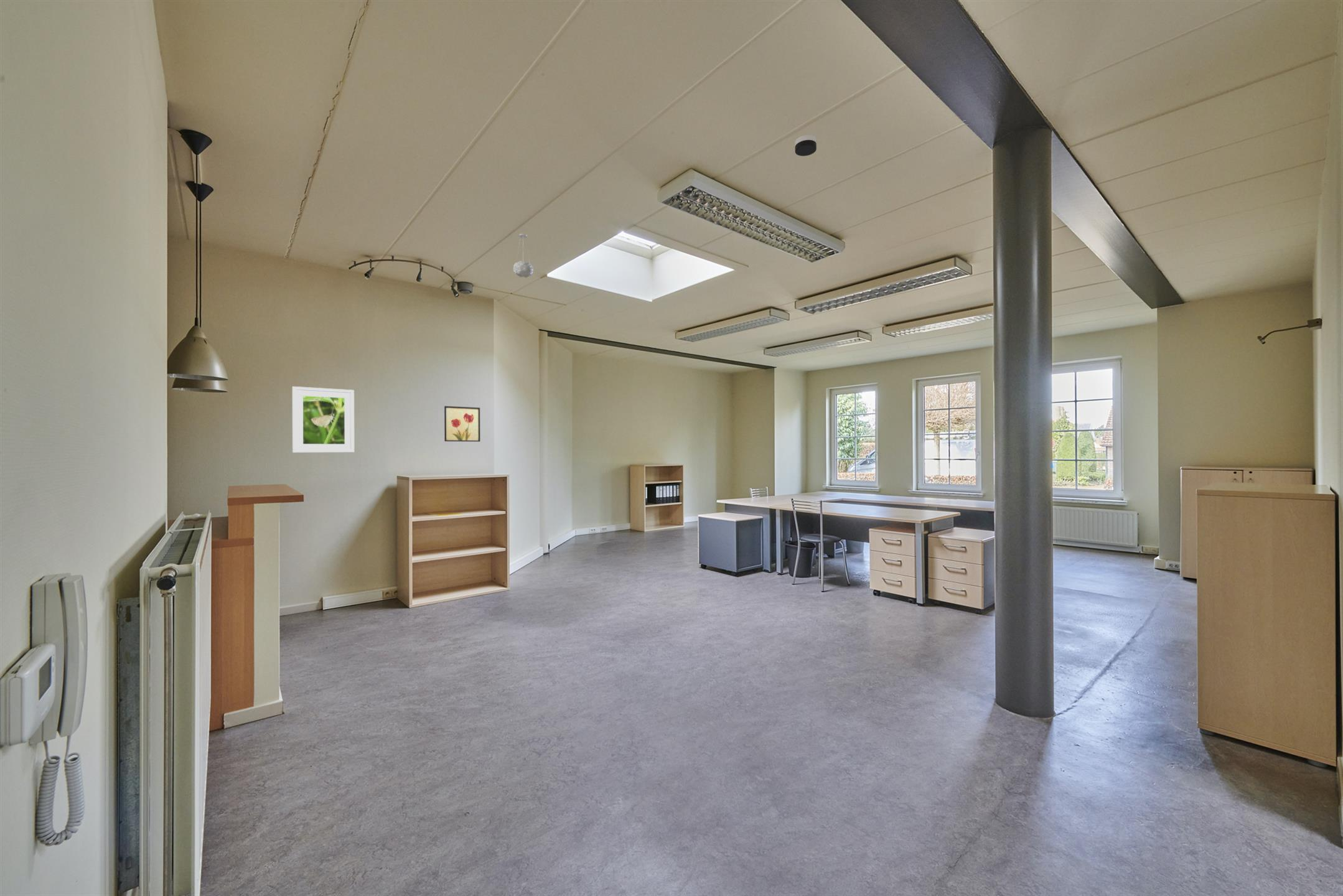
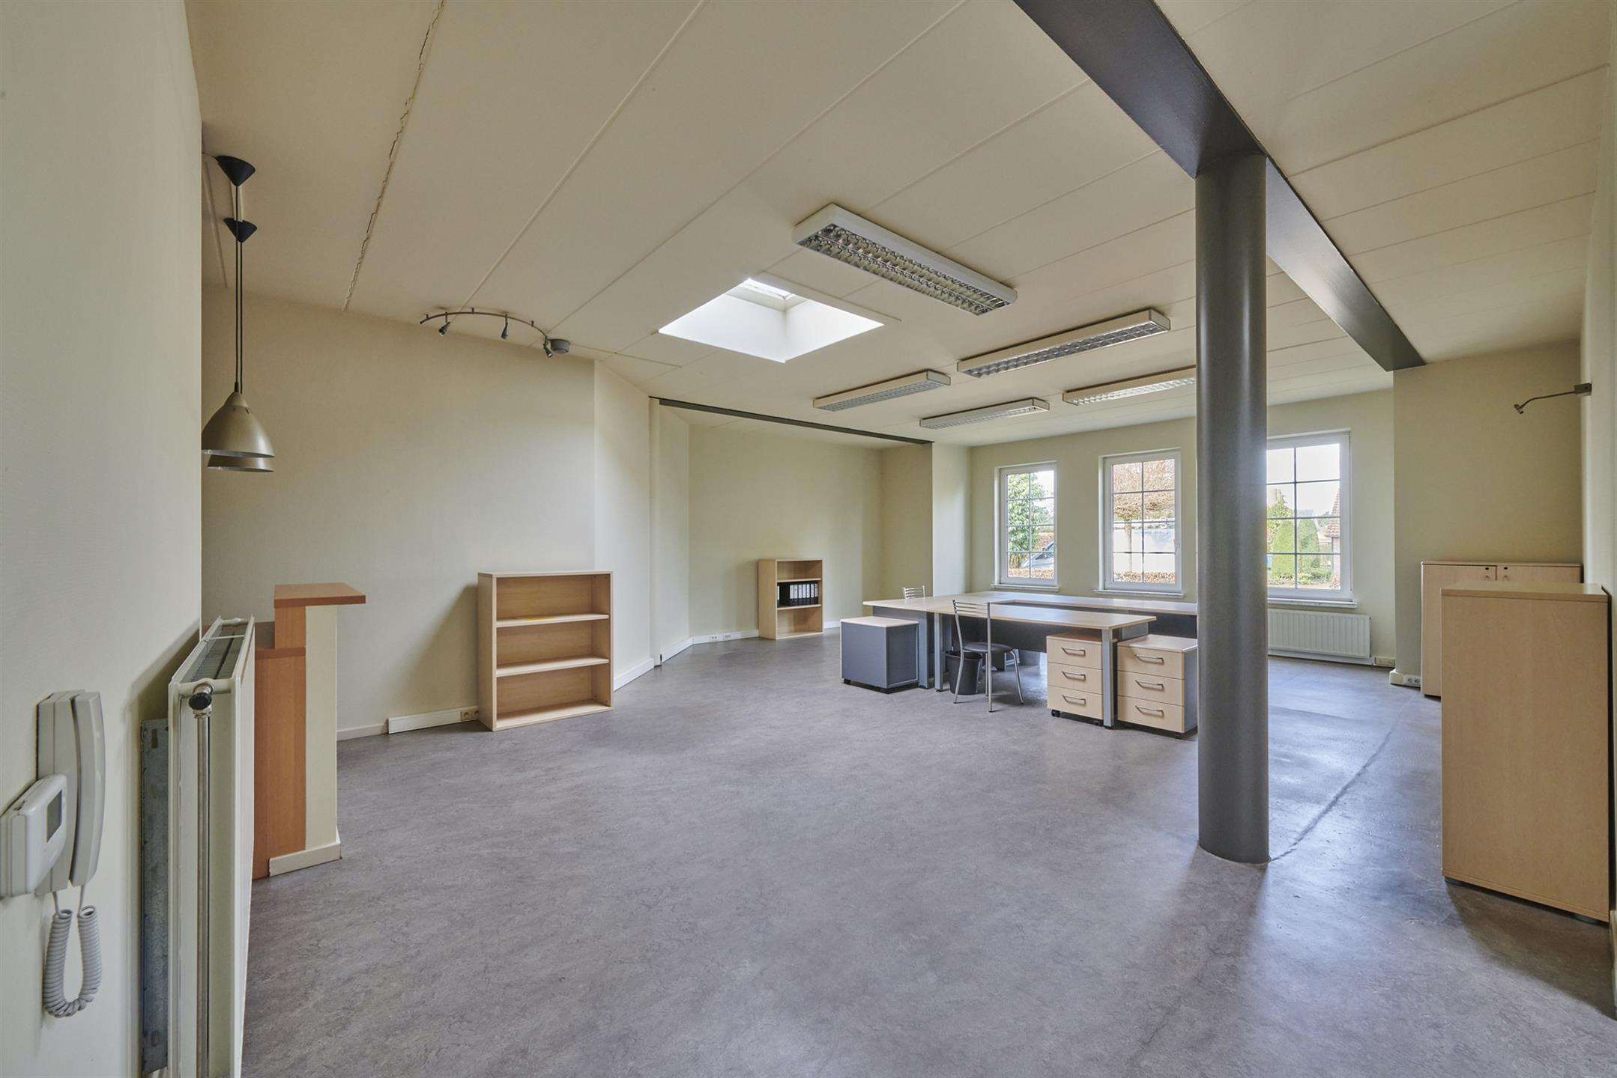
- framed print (324, 420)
- pendant light (523, 255)
- smoke detector (805, 146)
- wall art (462, 424)
